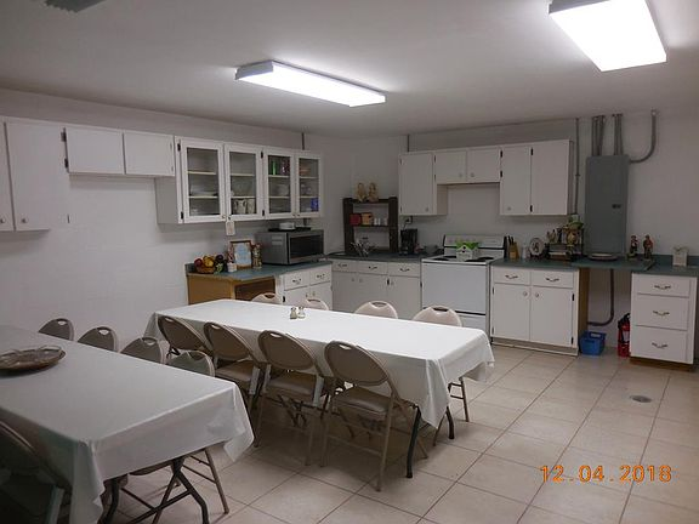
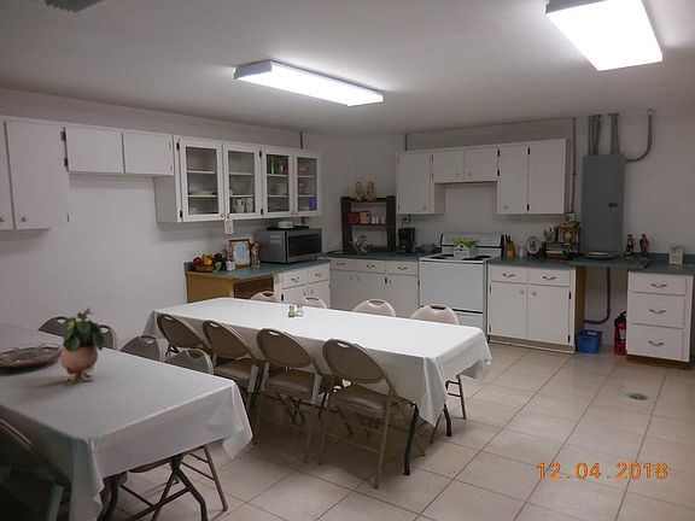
+ potted plant (82, 345)
